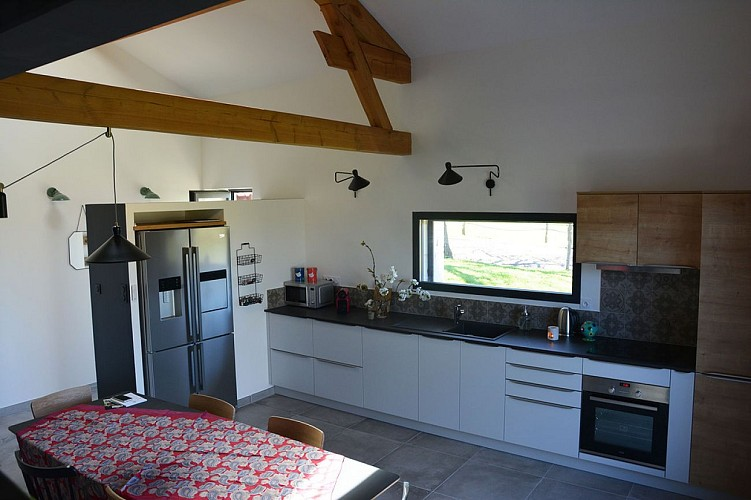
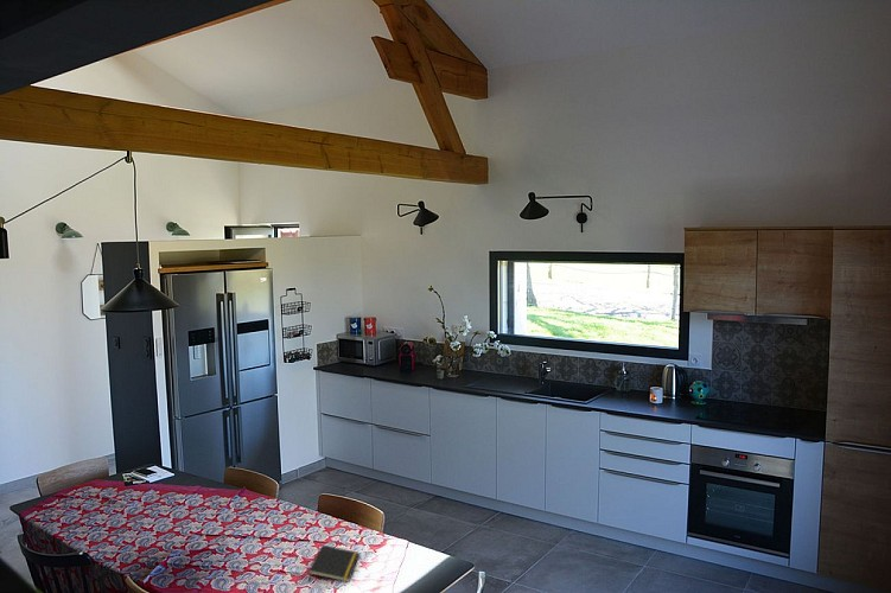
+ notepad (335, 562)
